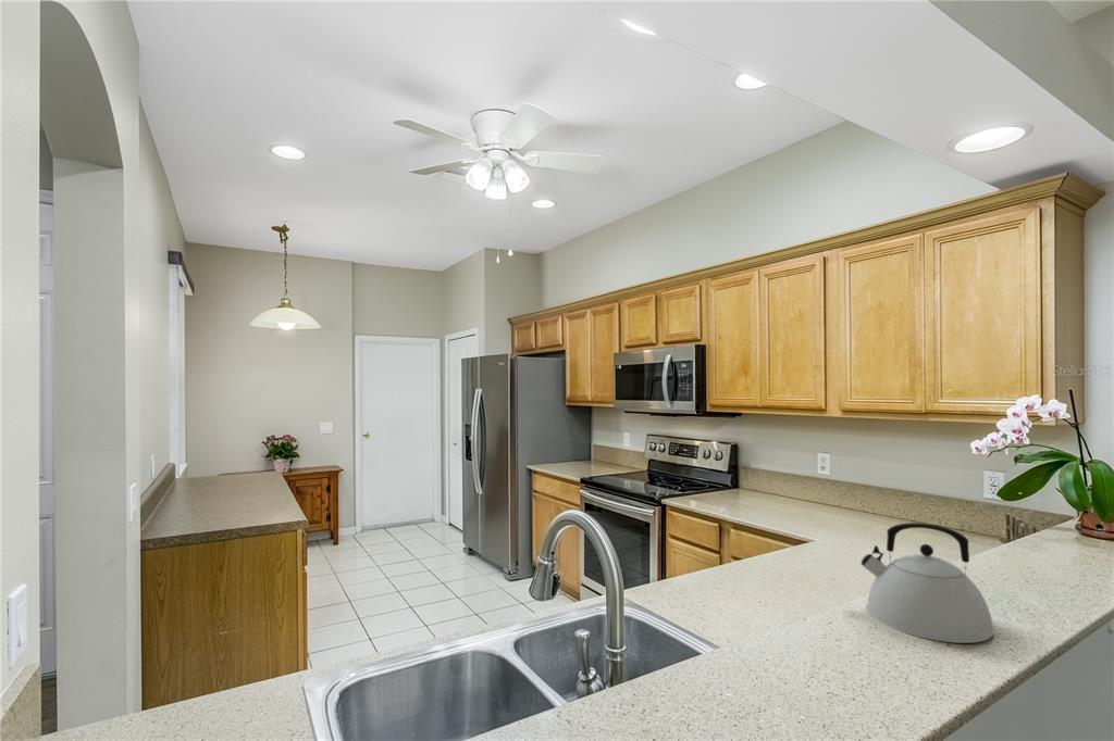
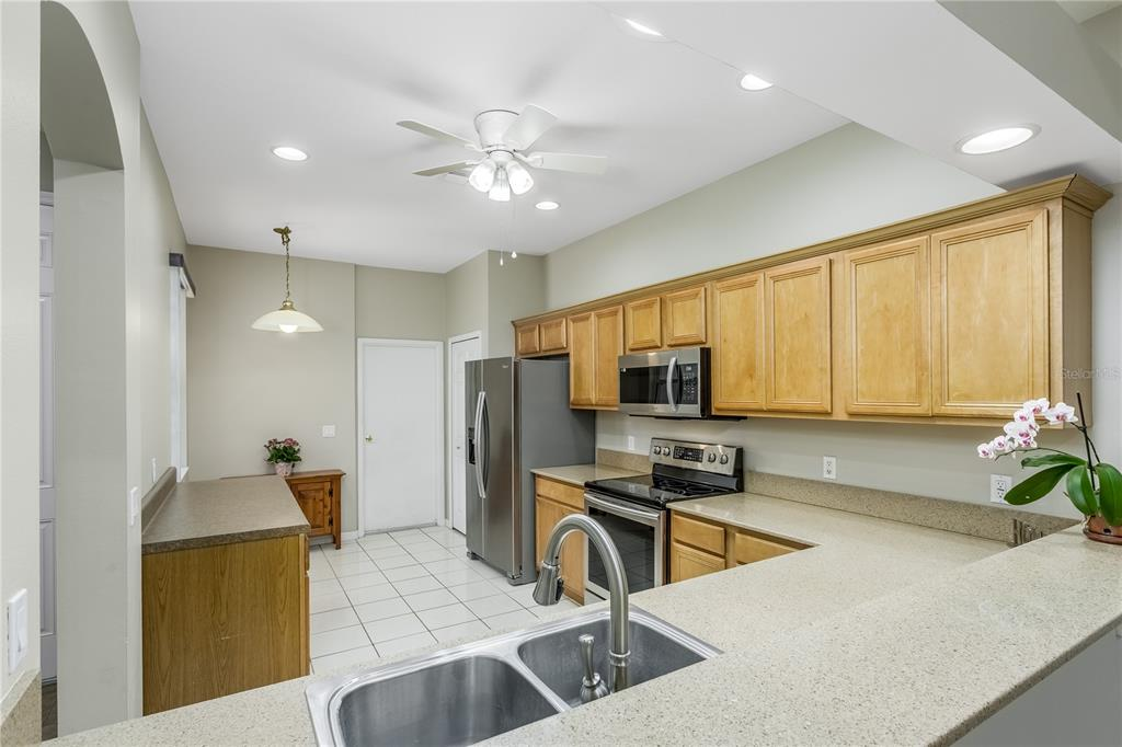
- kettle (924, 570)
